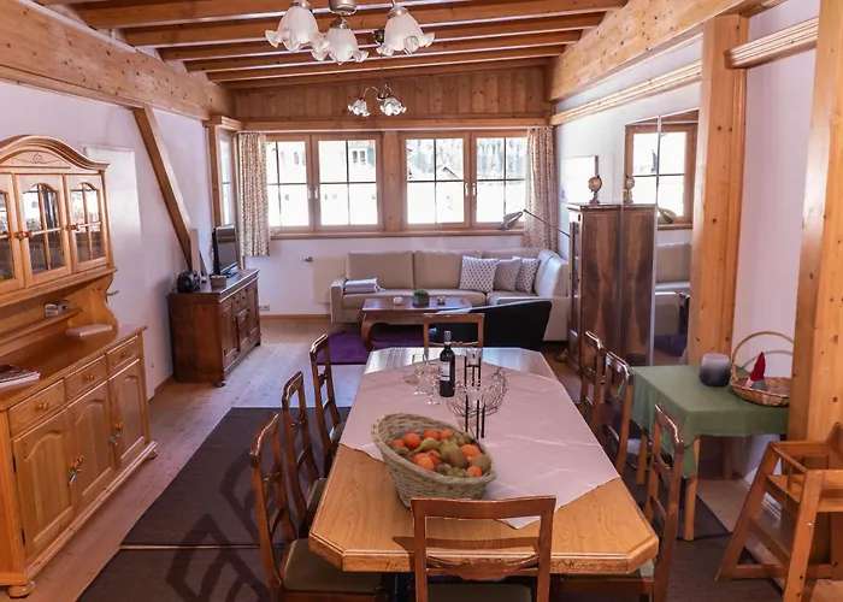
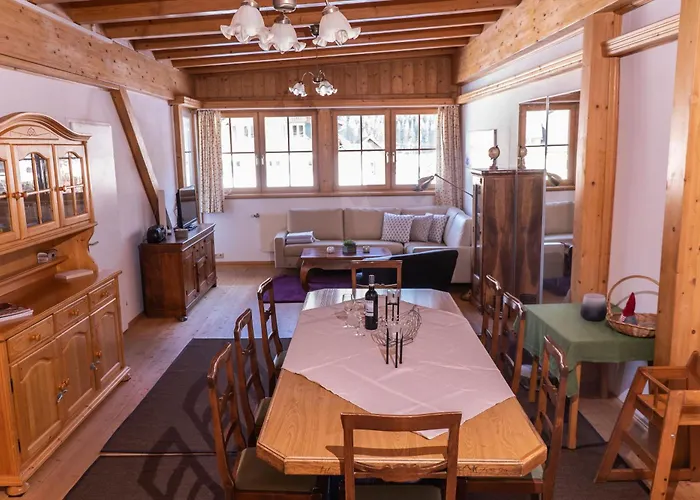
- fruit basket (434, 456)
